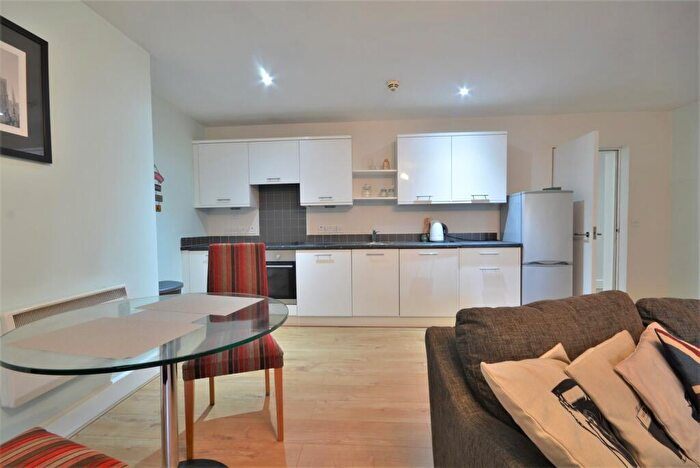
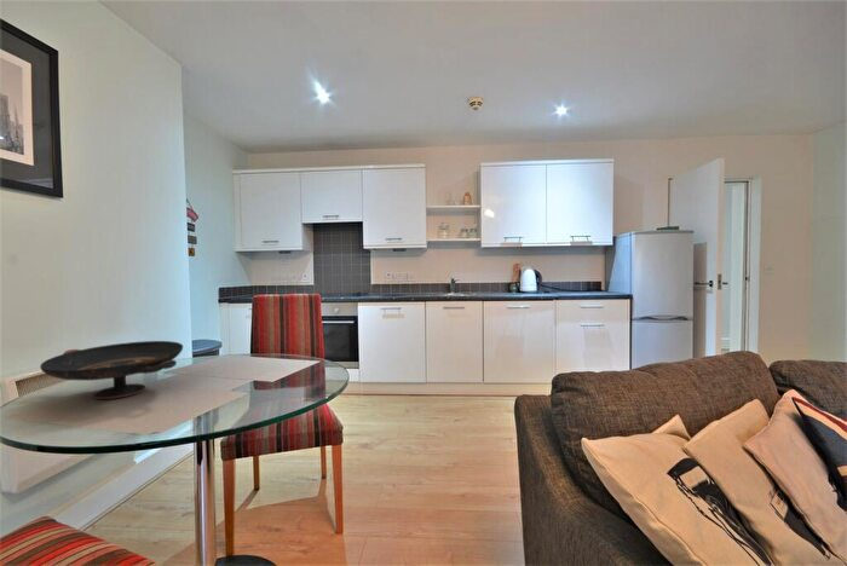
+ decorative bowl (117, 371)
